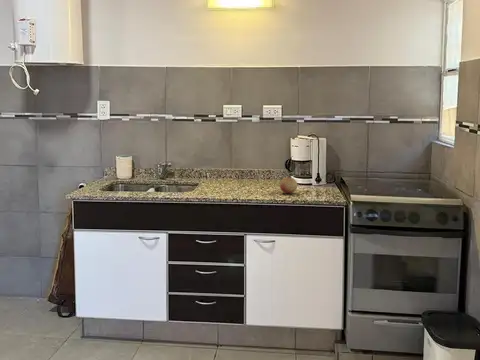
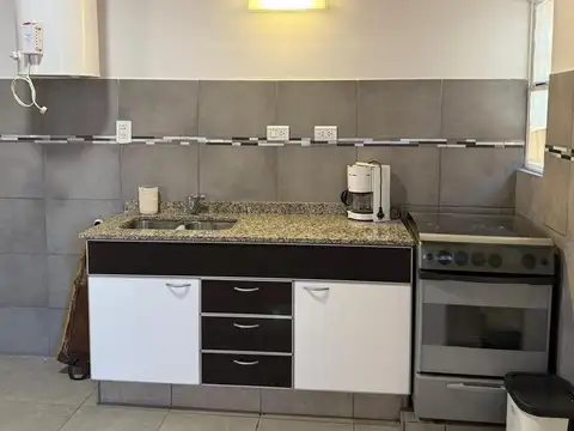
- fruit (288, 184)
